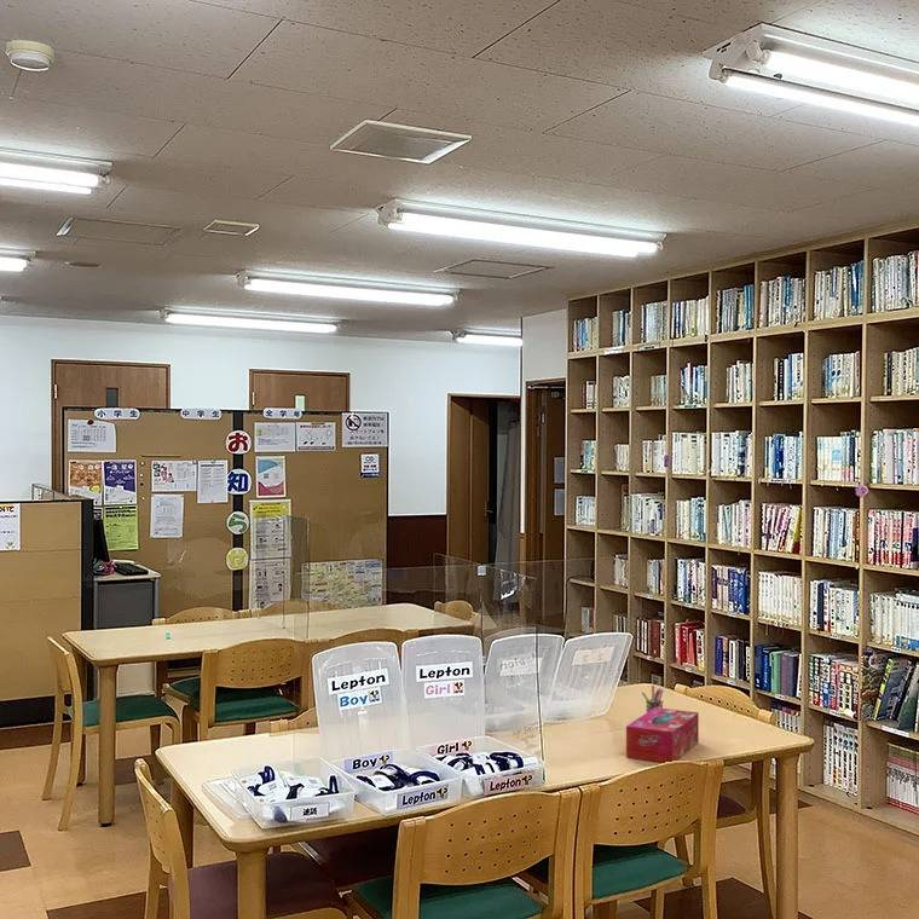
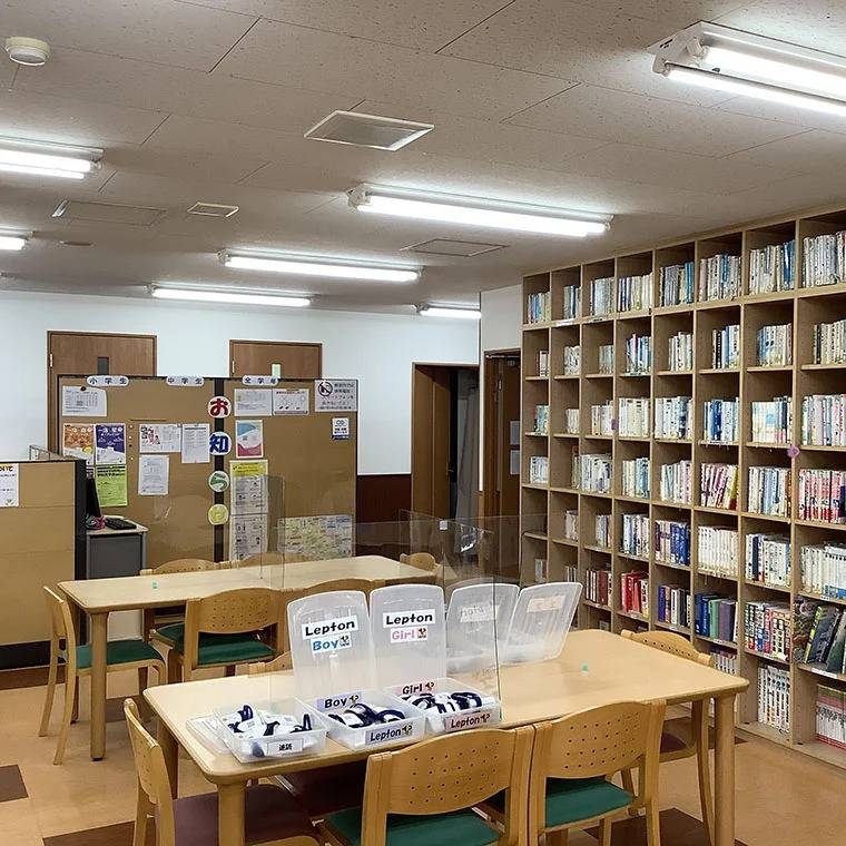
- tissue box (663, 734)
- pen holder (652, 703)
